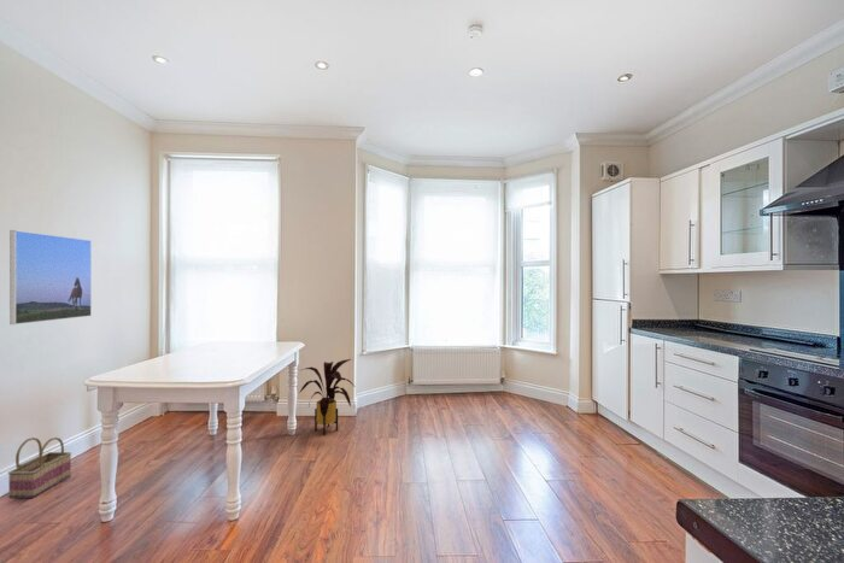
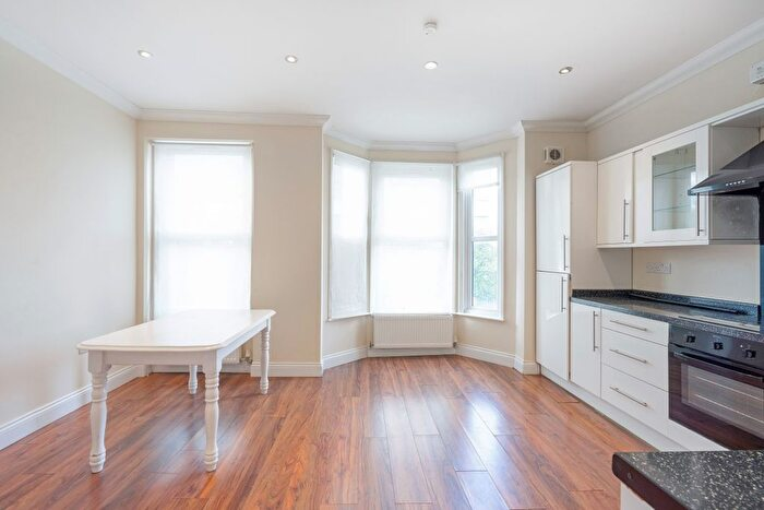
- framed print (54, 277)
- basket (41, 462)
- house plant (327, 394)
